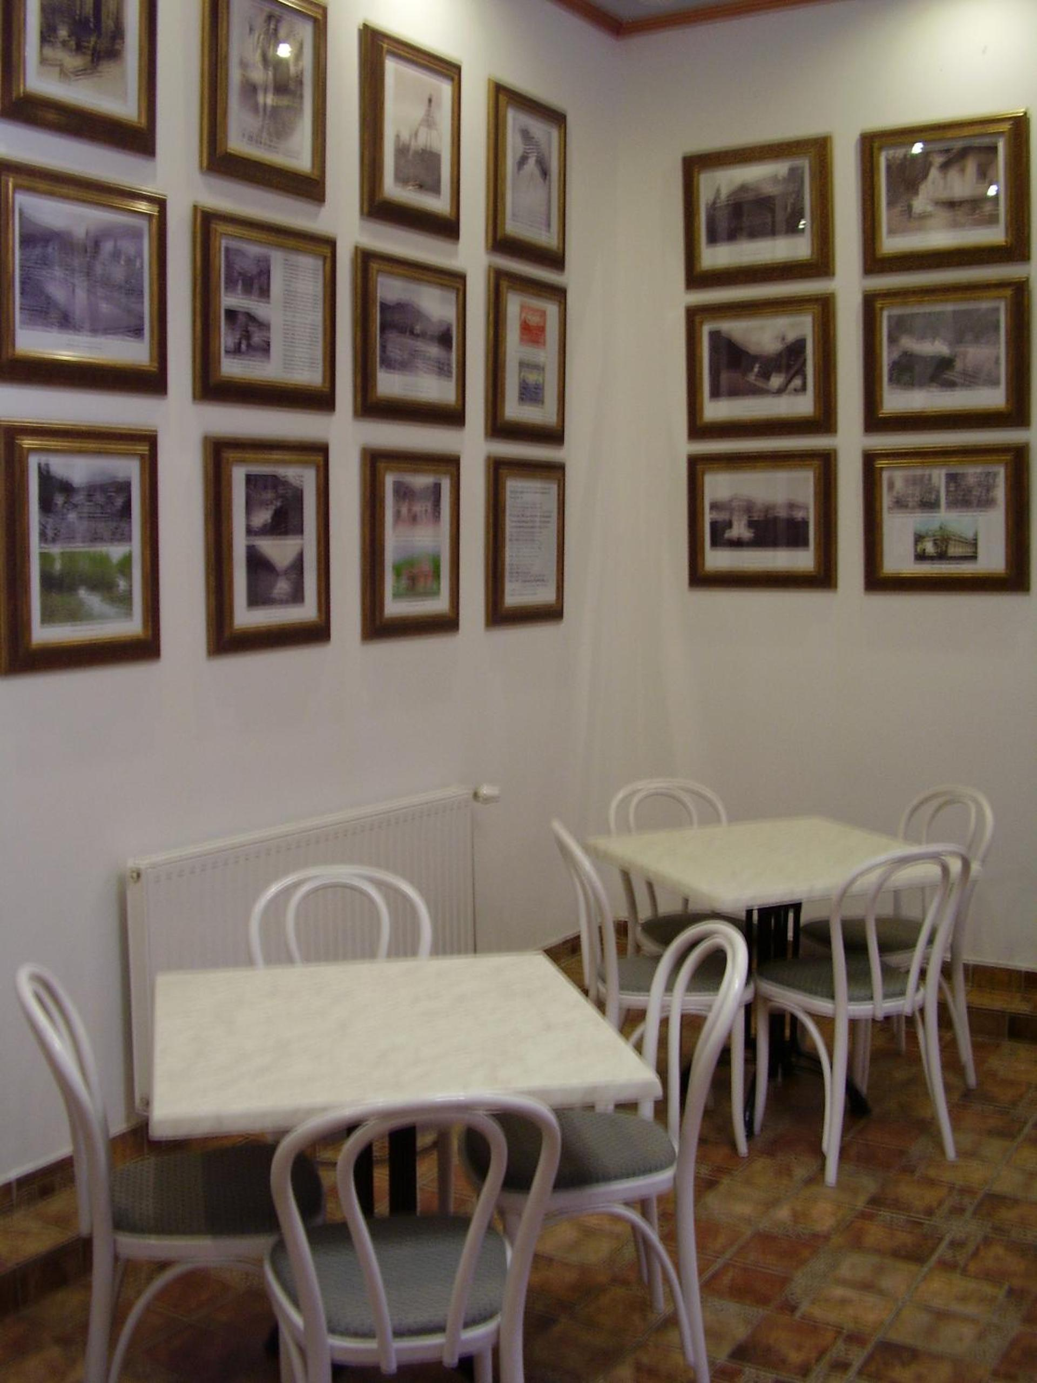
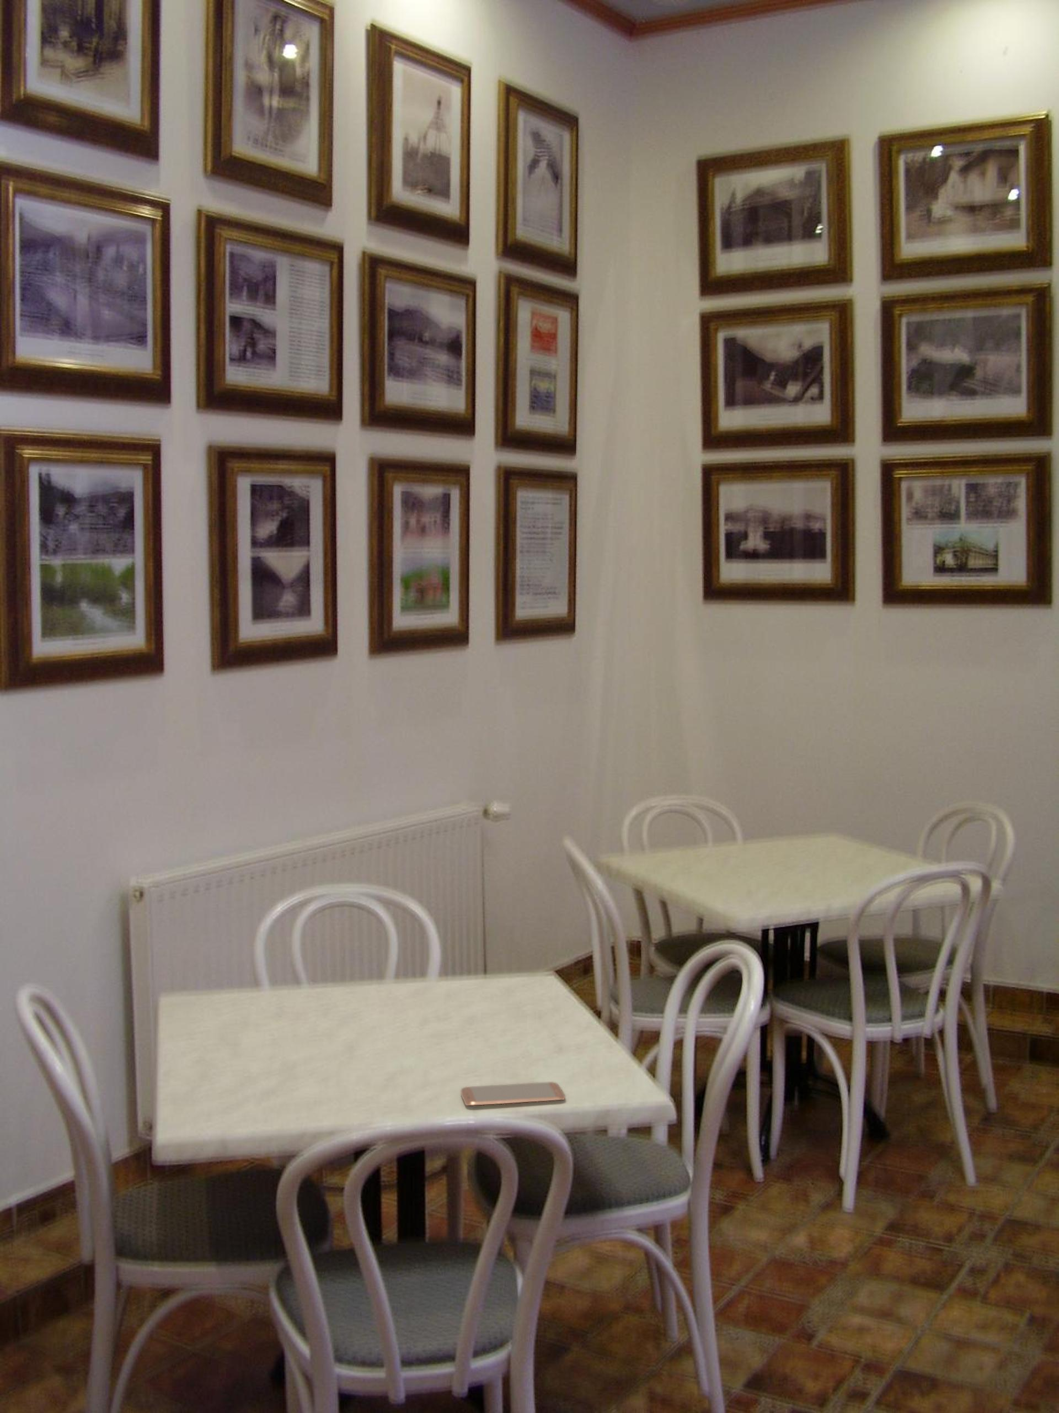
+ smartphone (513, 1094)
